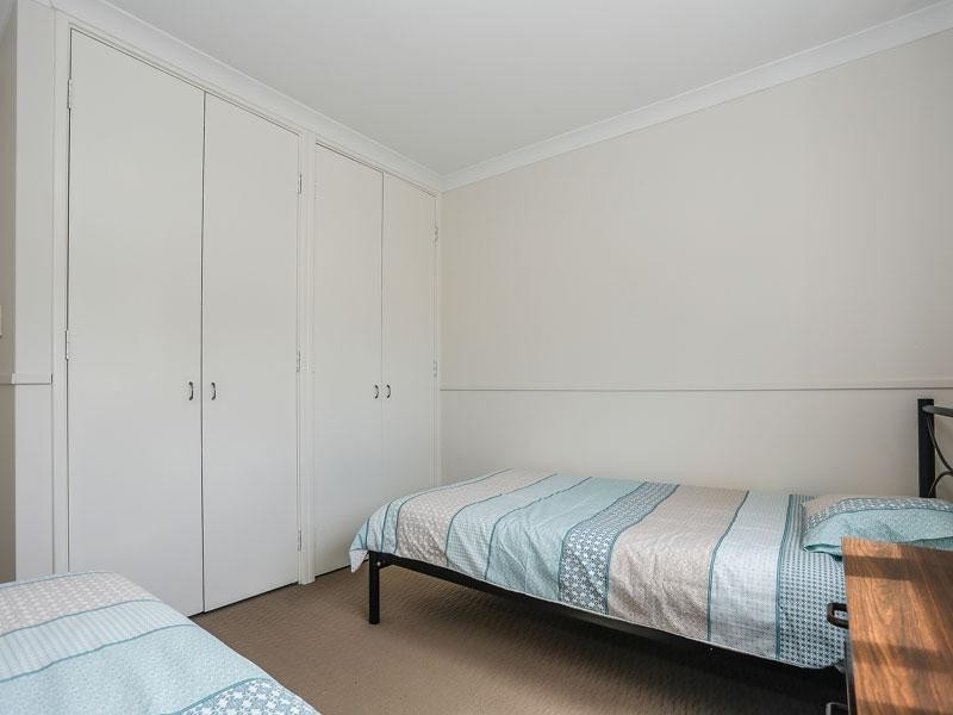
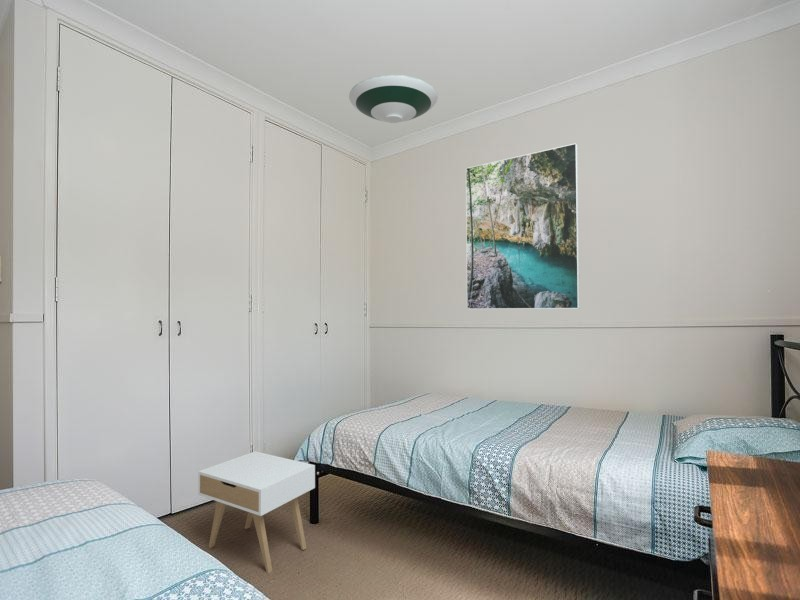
+ nightstand (257, 507)
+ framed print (518, 232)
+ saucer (393, 109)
